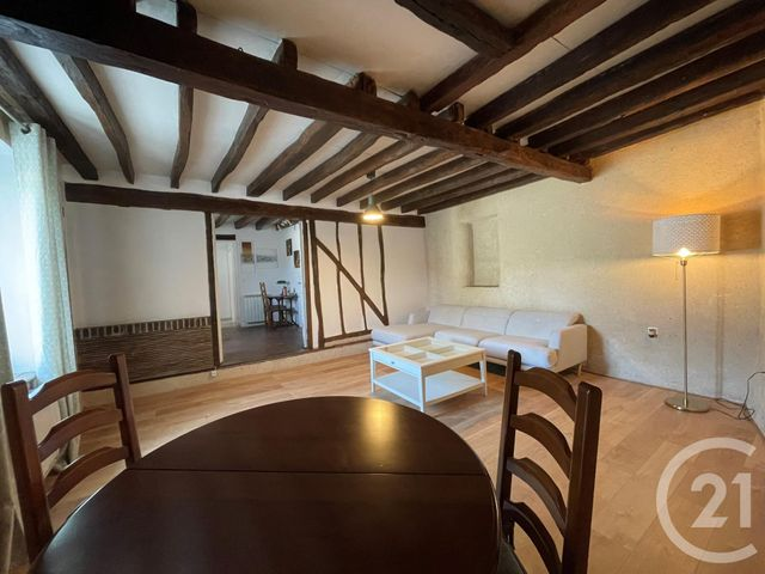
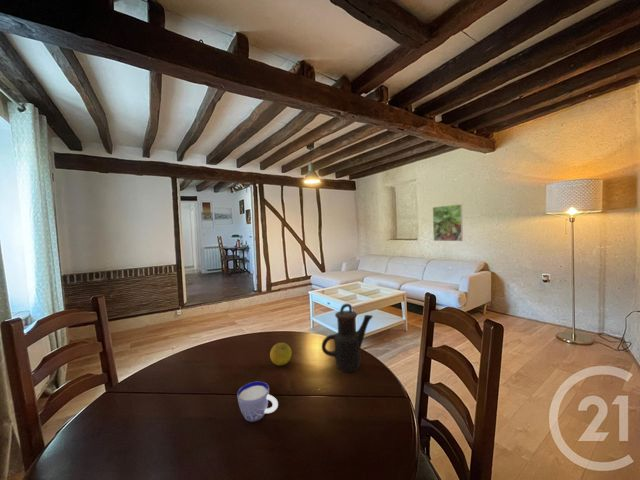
+ fruit (280, 354)
+ cup (258, 402)
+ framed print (447, 223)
+ teapot (347, 335)
